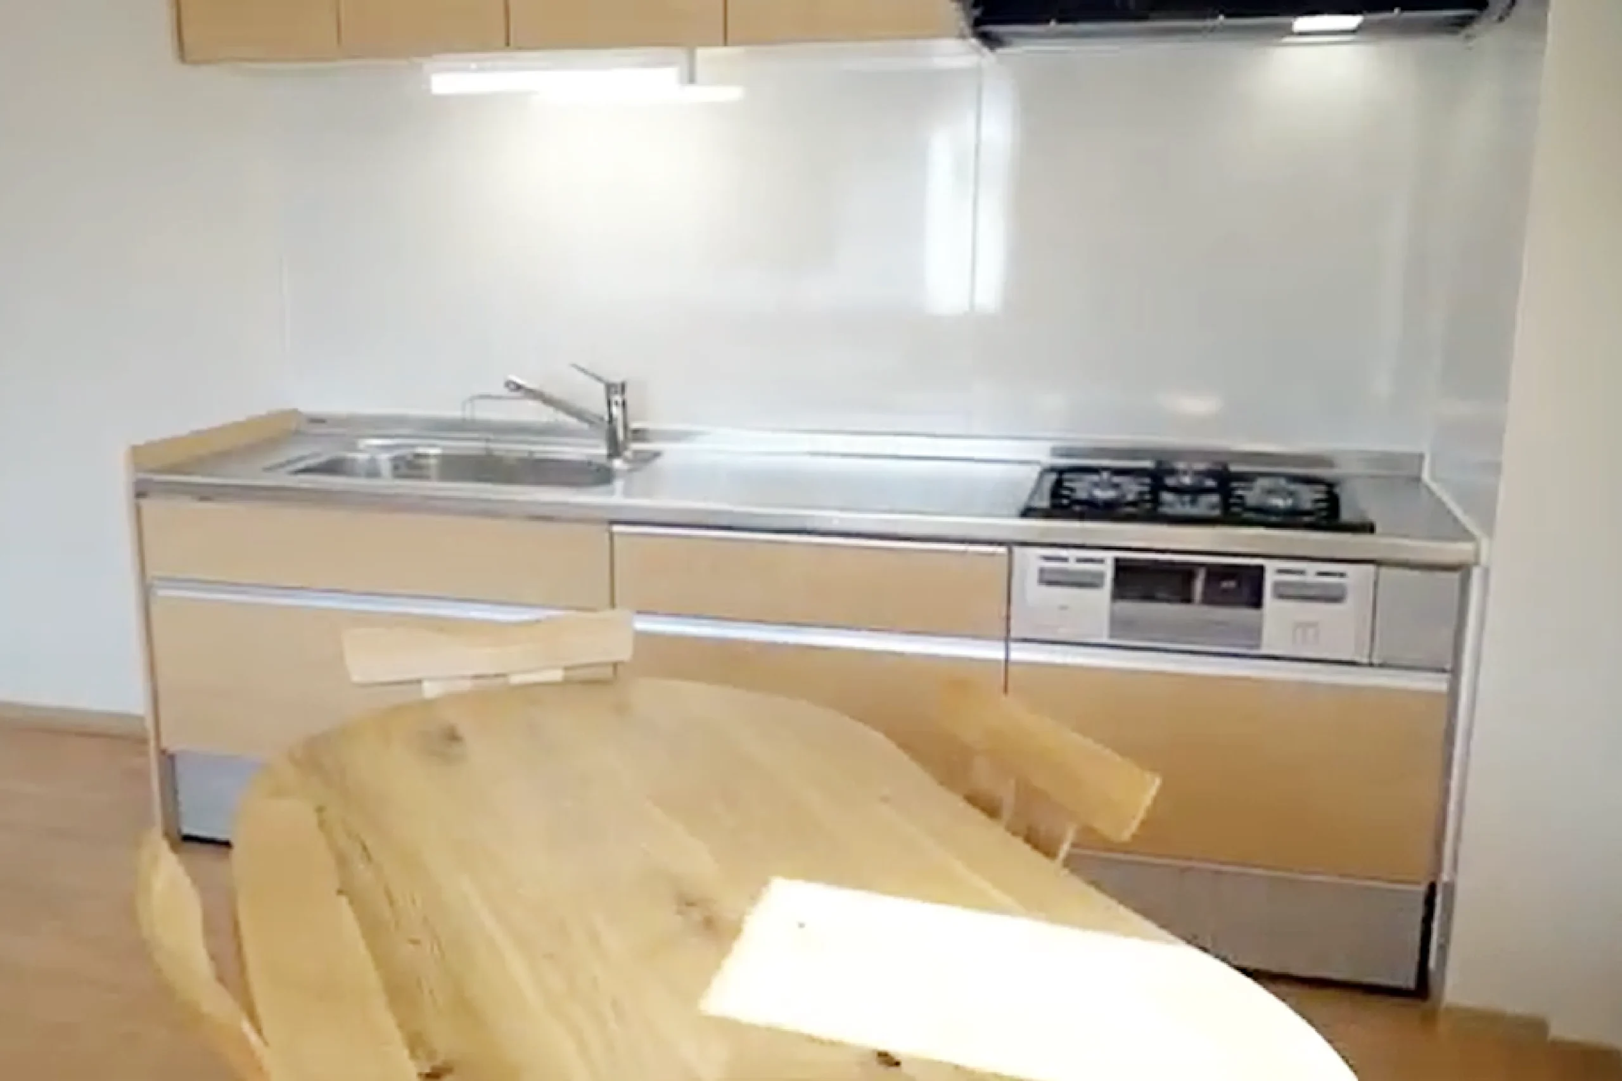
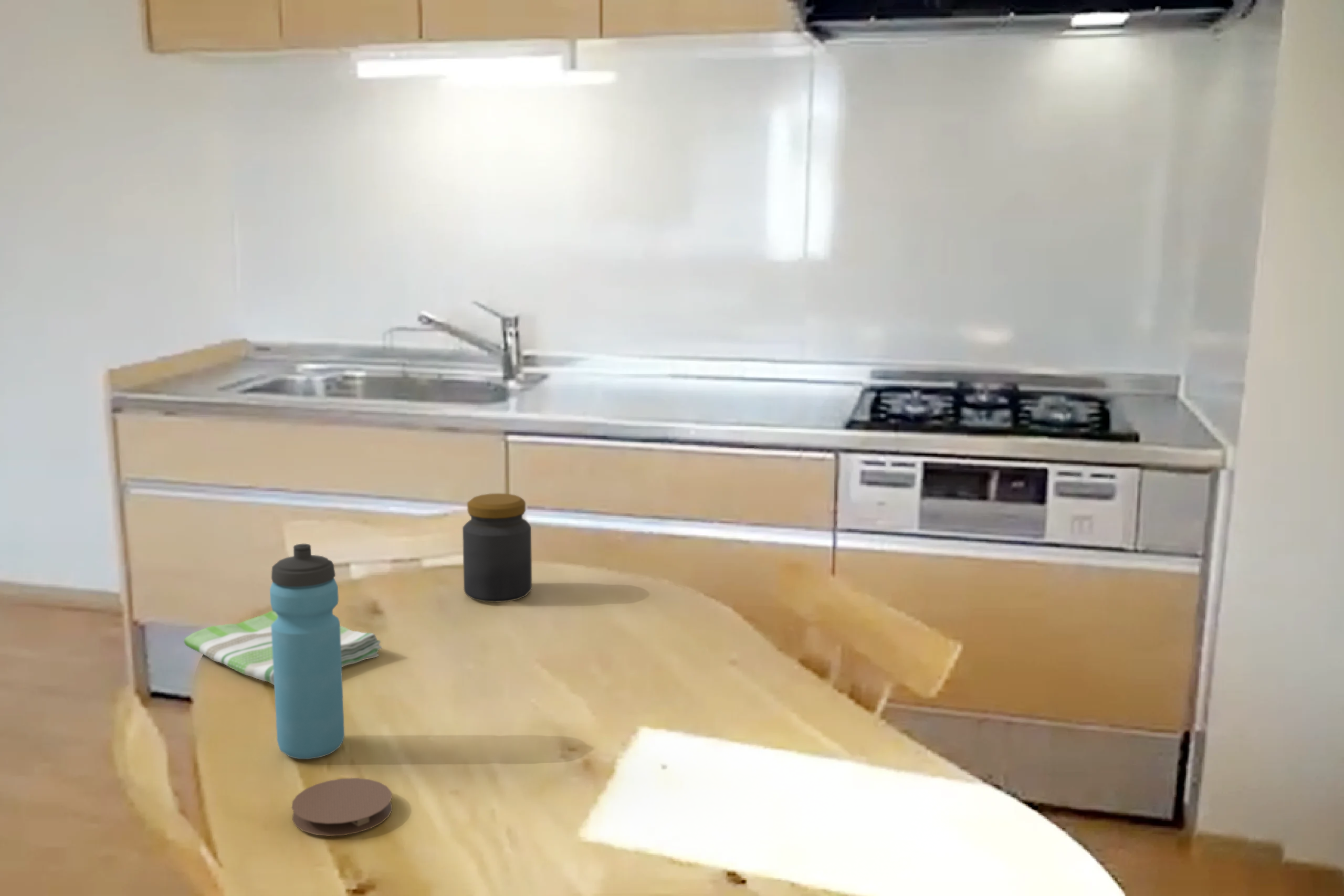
+ water bottle (307, 648)
+ dish towel (271, 640)
+ coaster (342, 806)
+ jar (497, 546)
